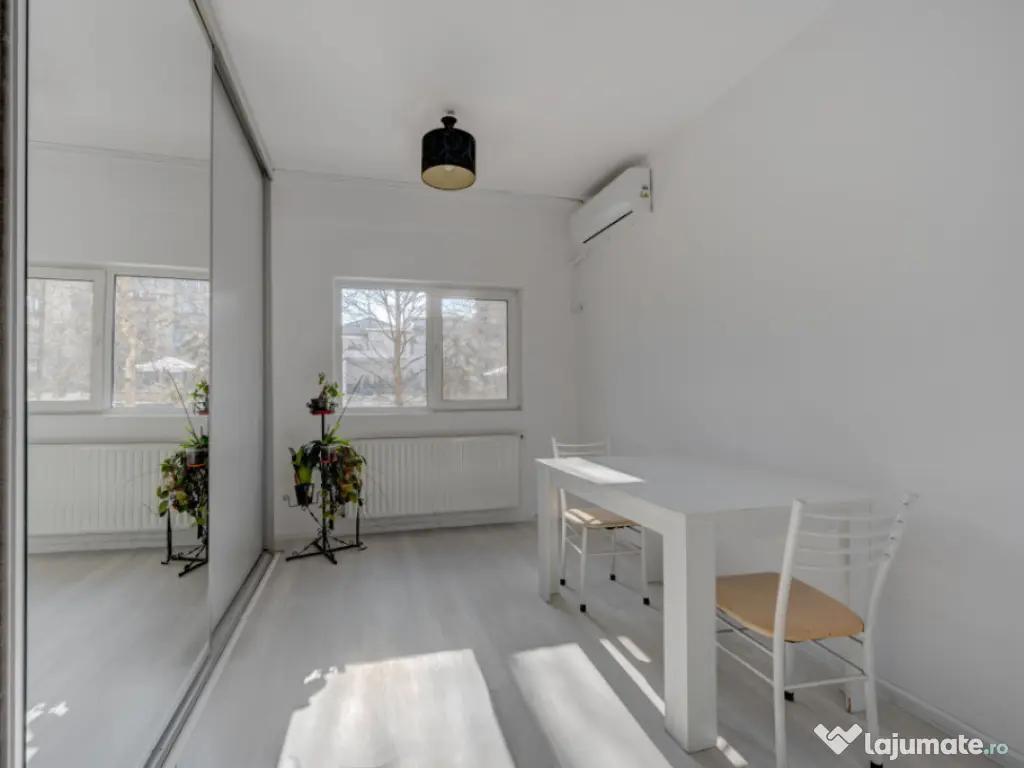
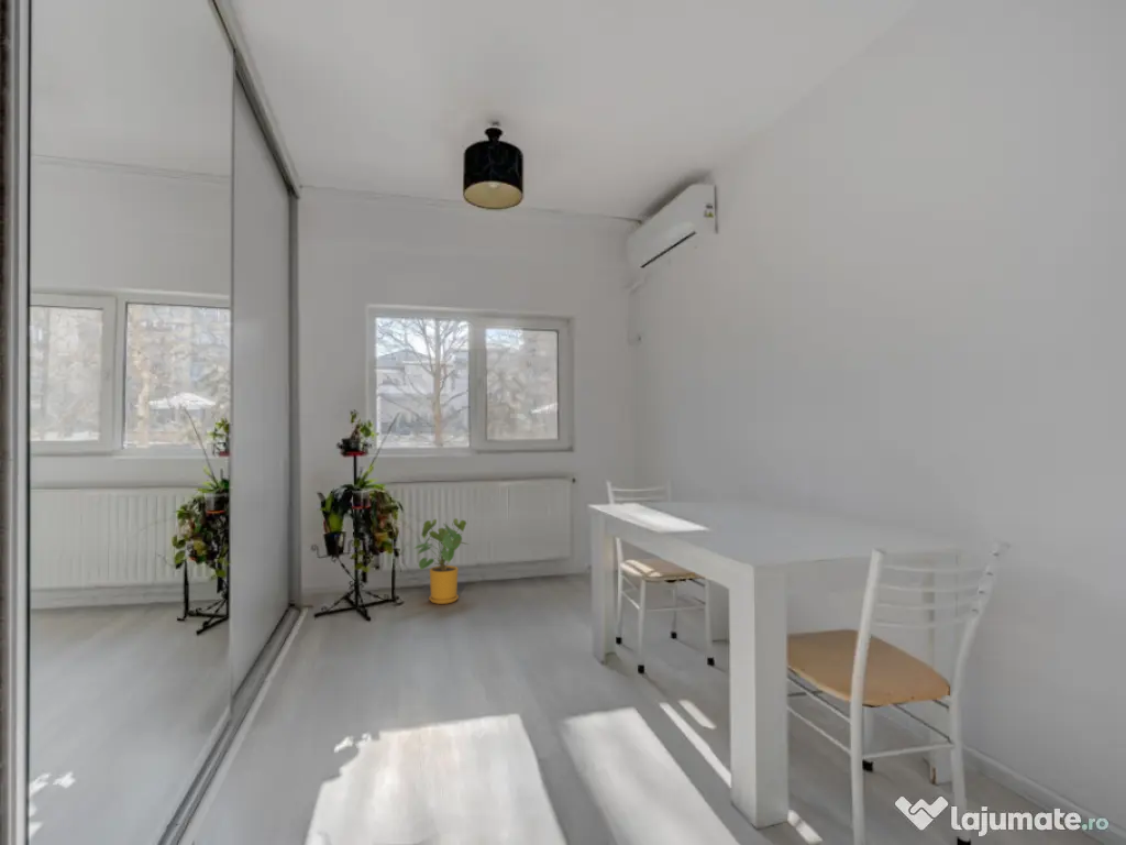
+ house plant (441, 560)
